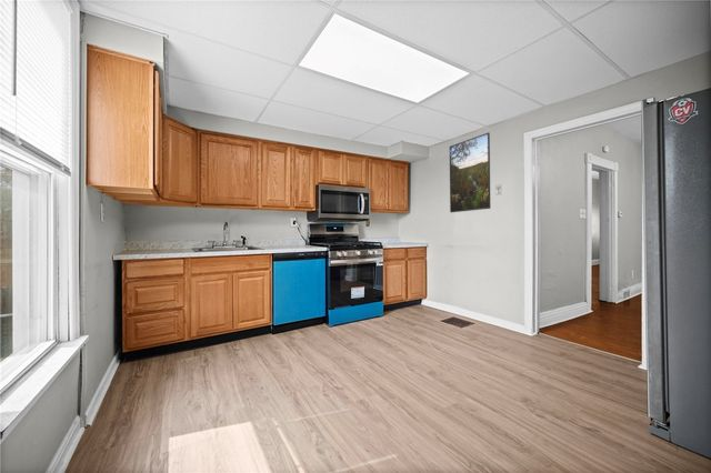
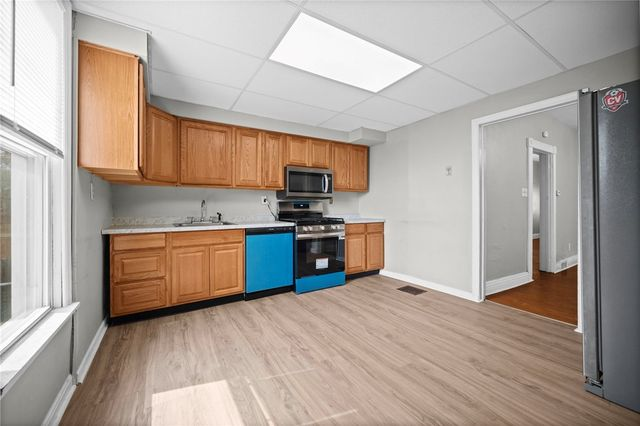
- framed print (468, 174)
